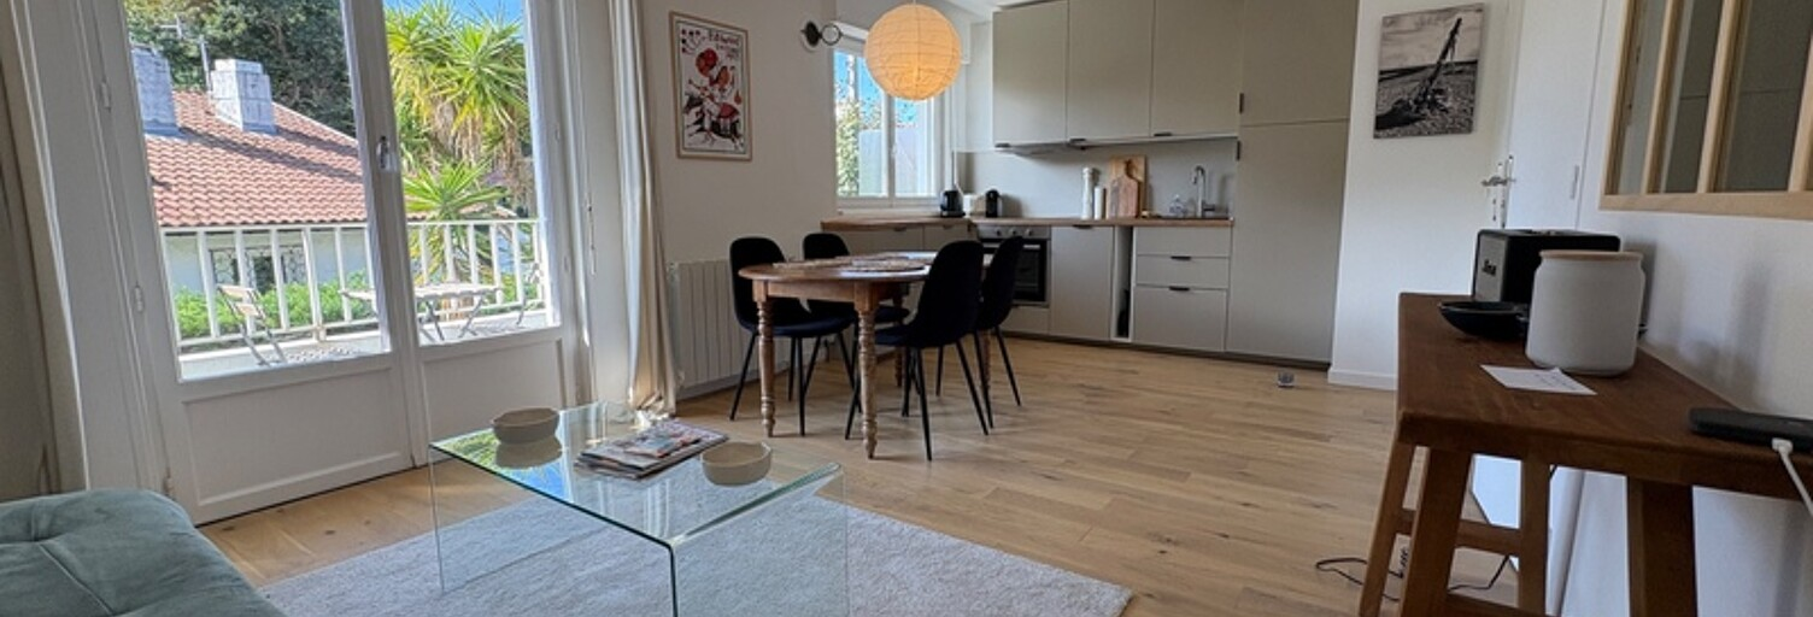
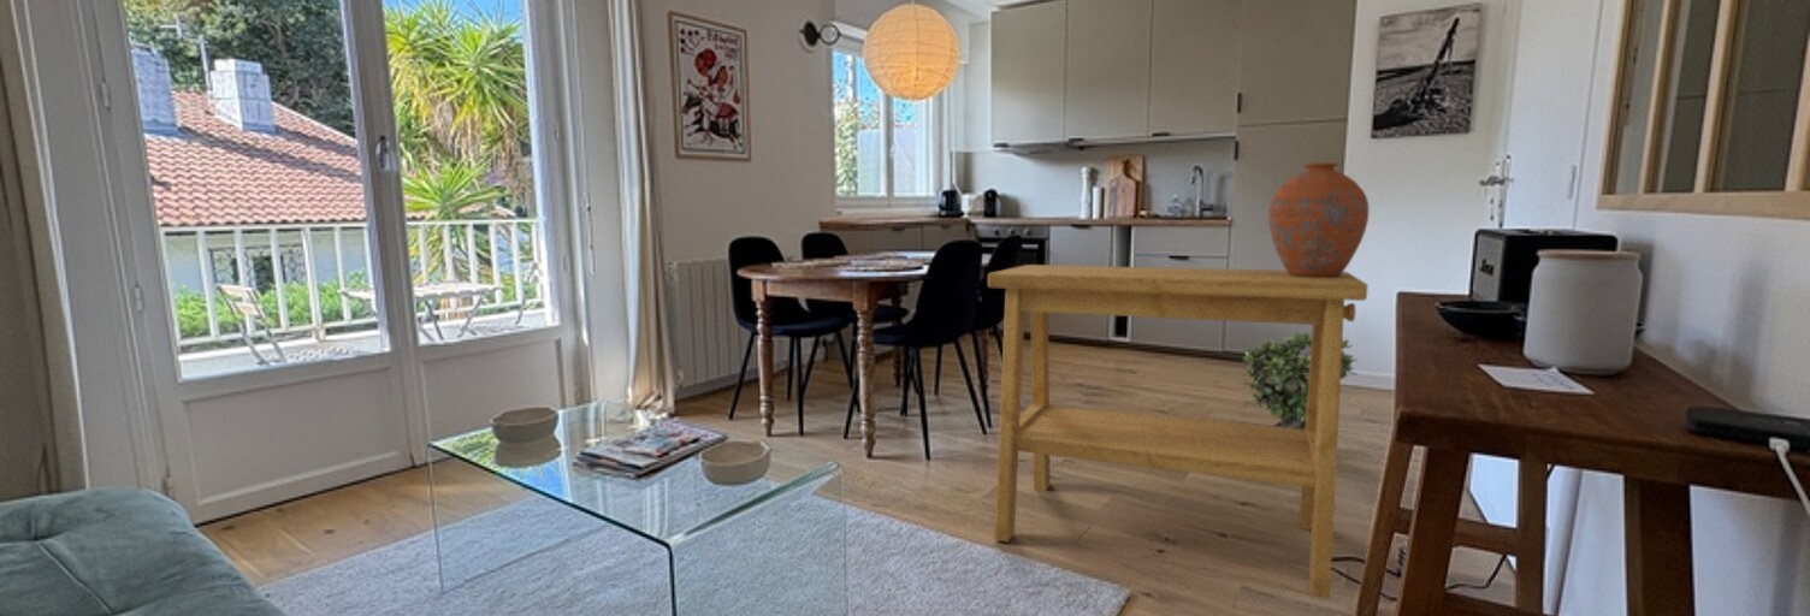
+ vase (1317, 219)
+ potted plant (1293, 392)
+ side table (1160, 415)
